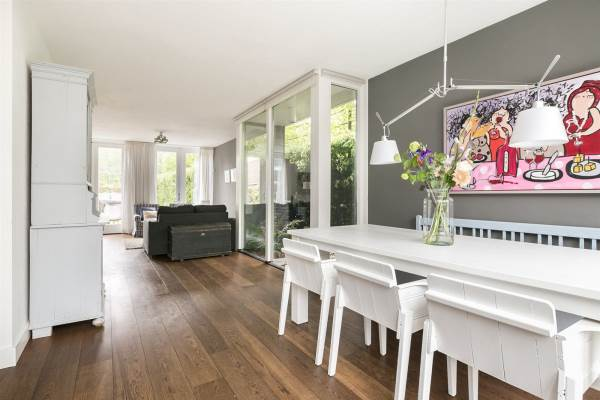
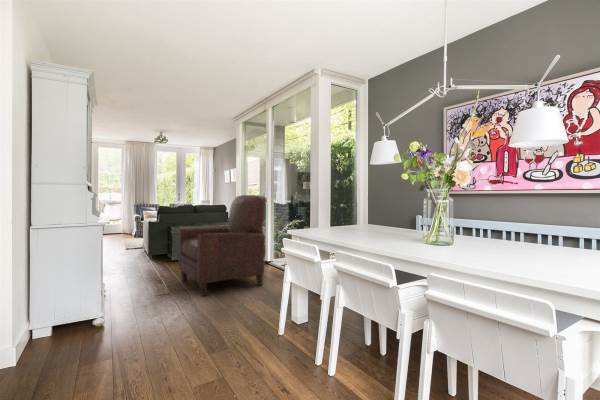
+ chair (222, 238)
